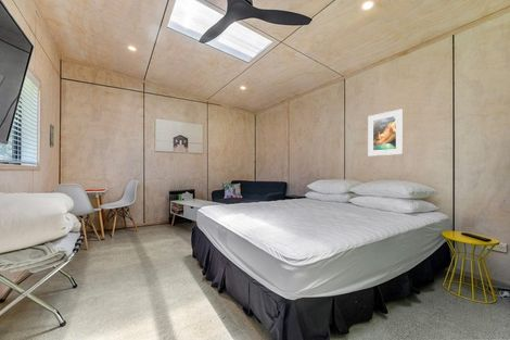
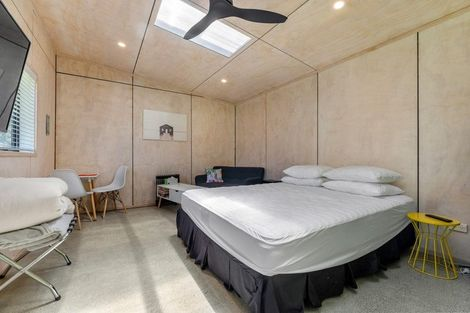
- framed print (384, 134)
